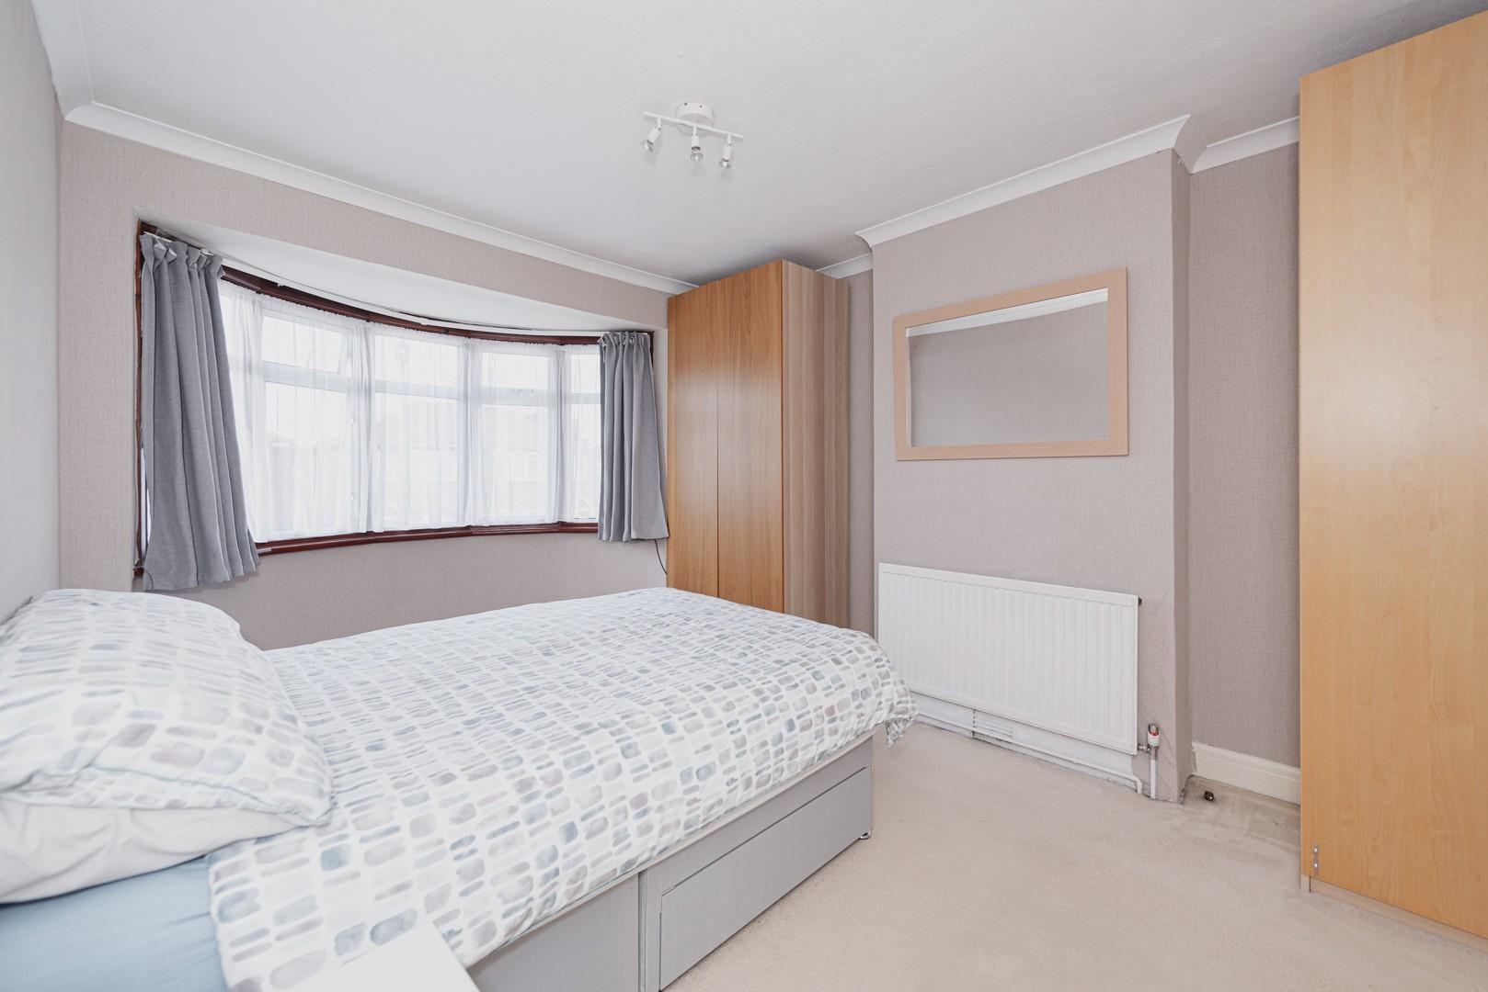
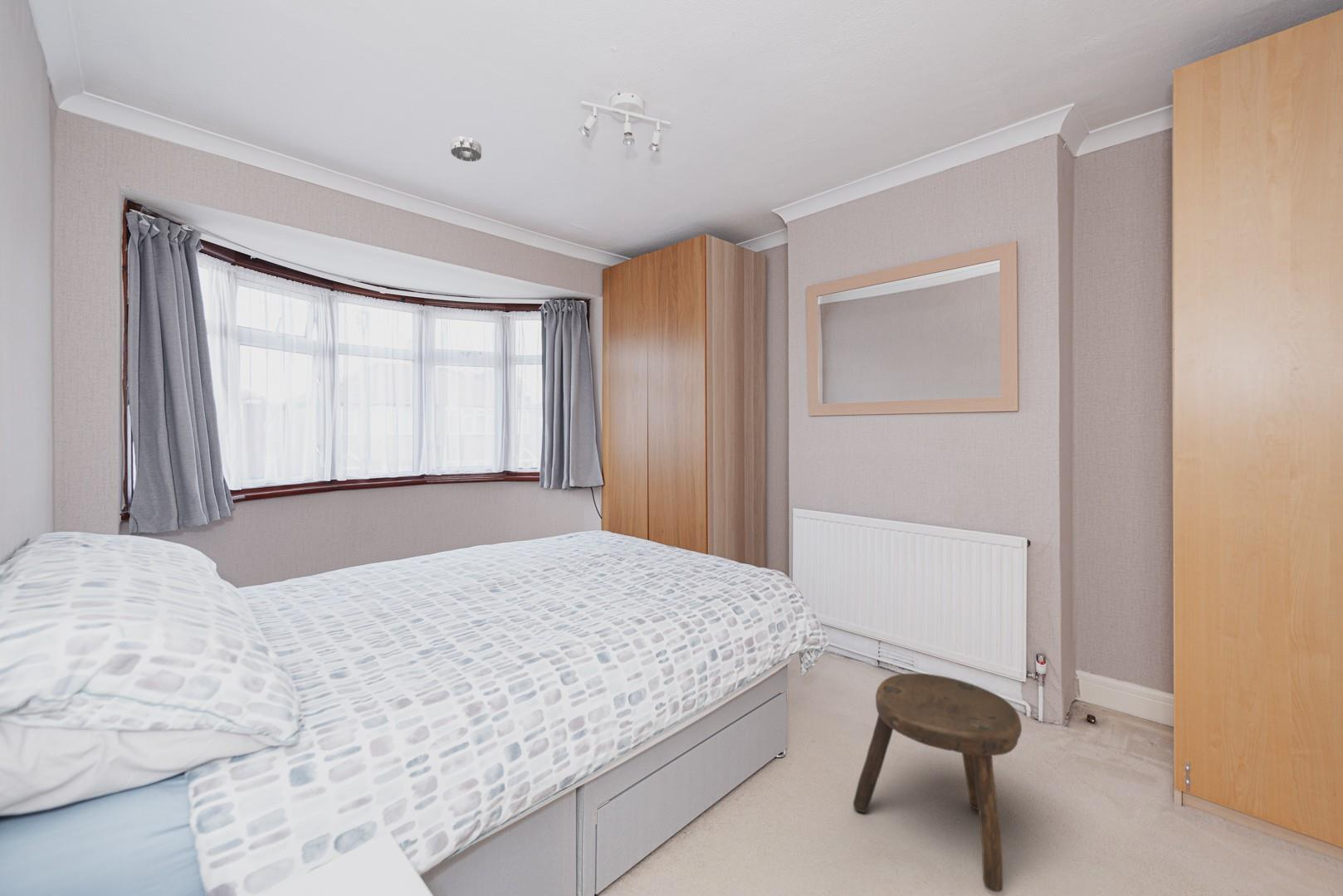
+ smoke detector (466, 149)
+ stool (937, 747)
